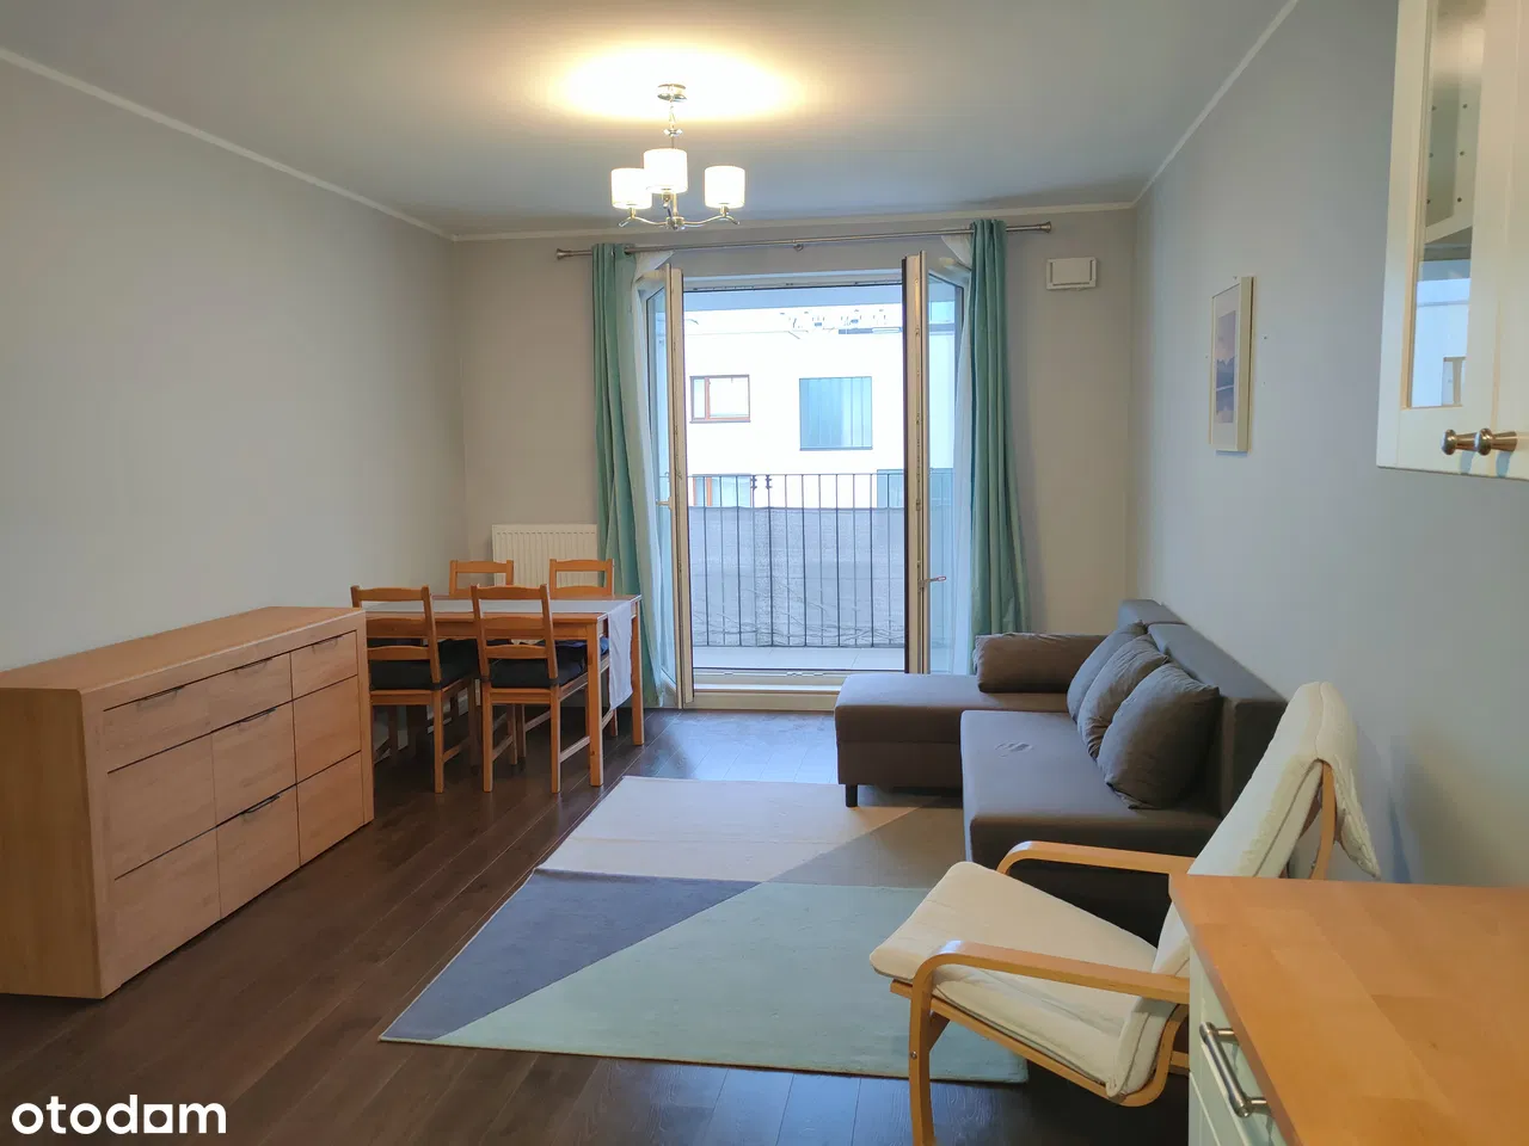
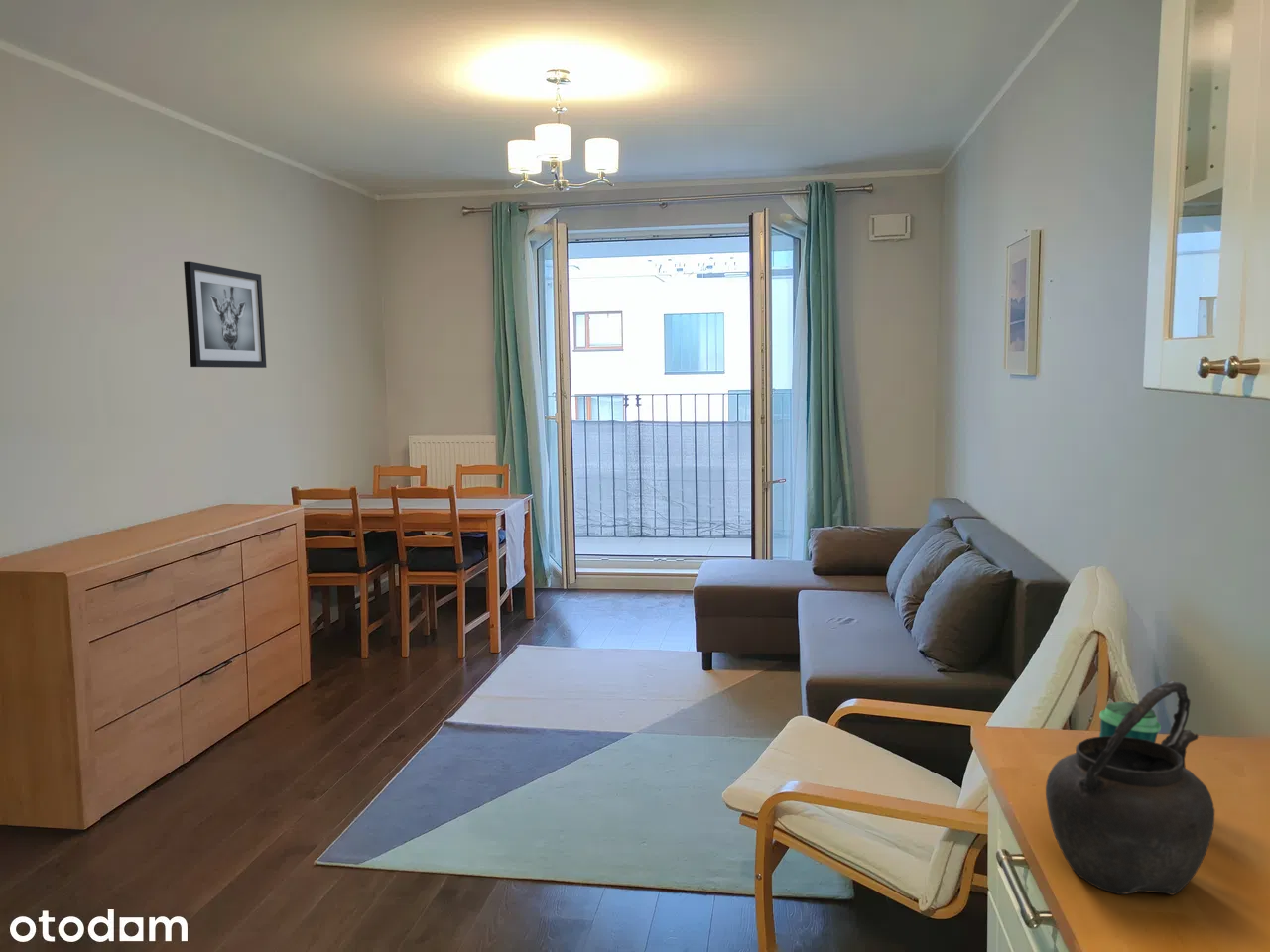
+ wall art (227, 317)
+ kettle (1145, 772)
+ cup (1131, 737)
